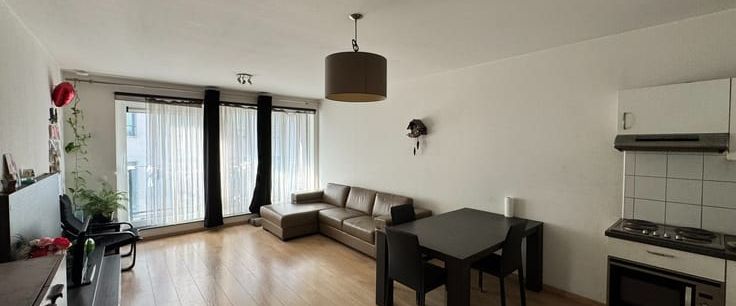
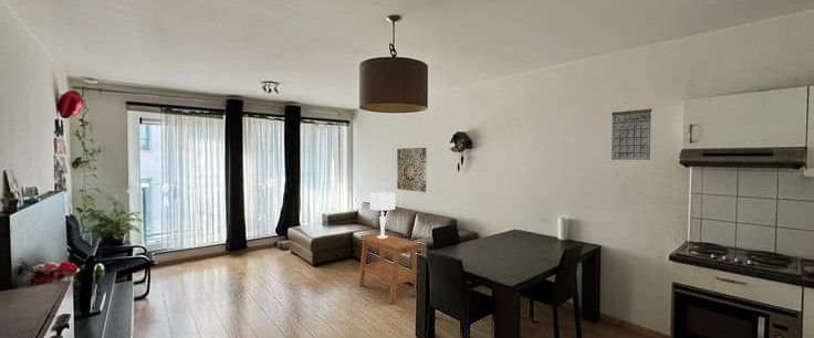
+ side table (387, 264)
+ table lamp (382, 215)
+ wall art (410, 169)
+ calendar (630, 129)
